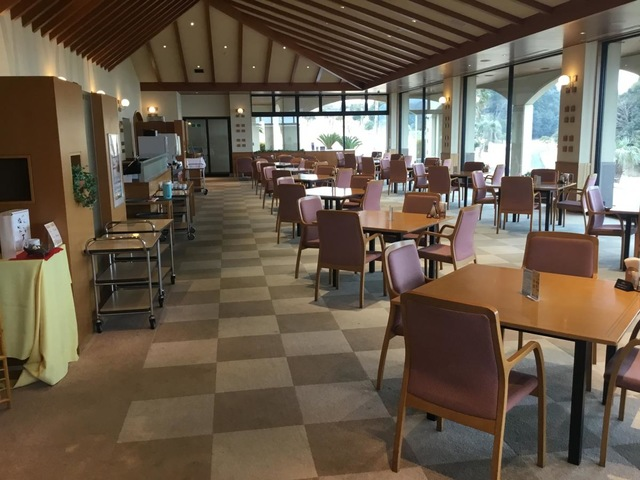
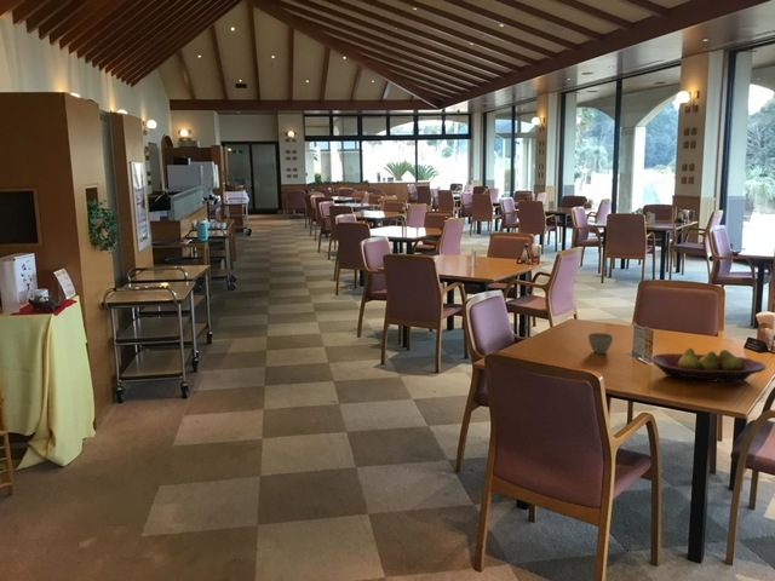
+ fruit bowl (706, 363)
+ flower pot (599, 344)
